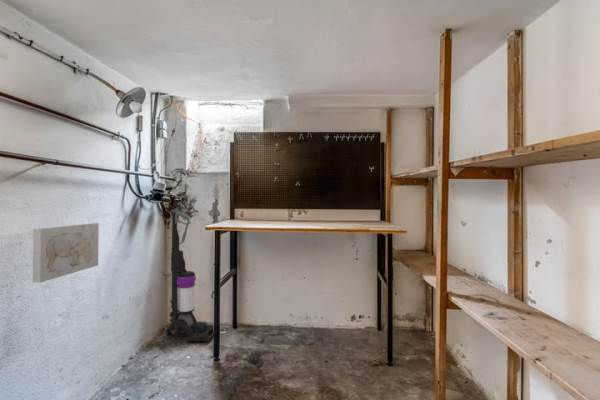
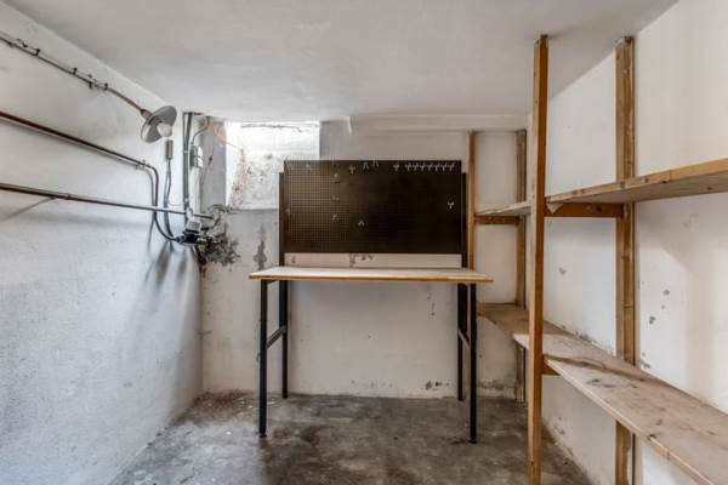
- wall art (69, 249)
- vacuum cleaner (190, 273)
